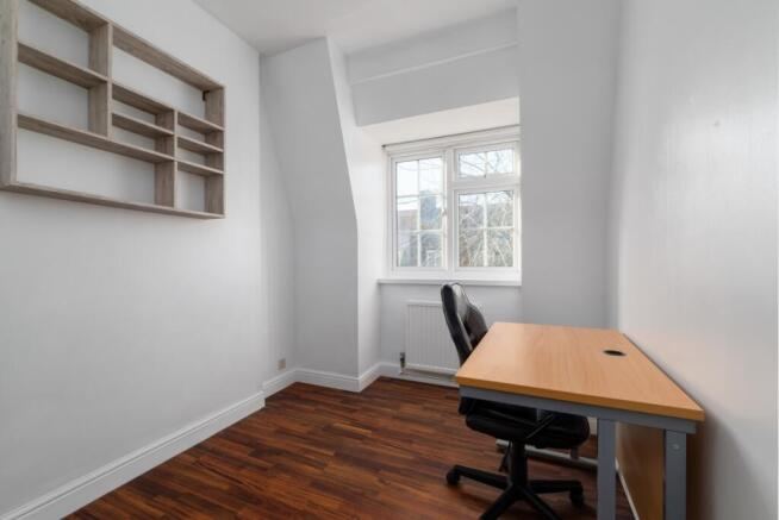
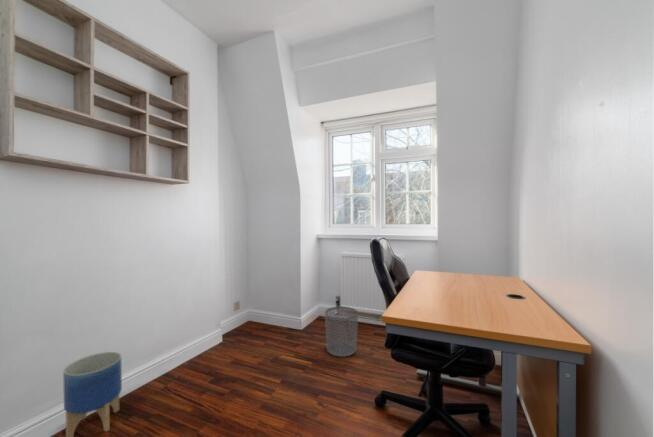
+ planter (94, 393)
+ waste bin (341, 330)
